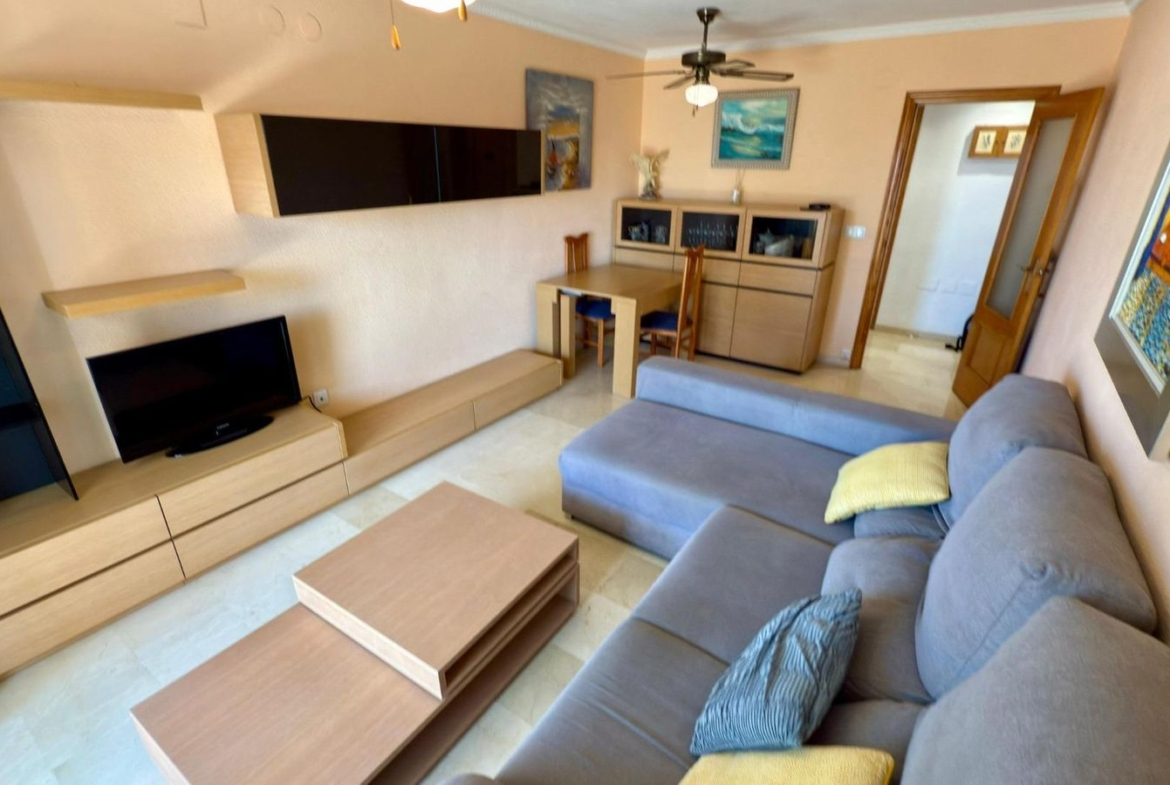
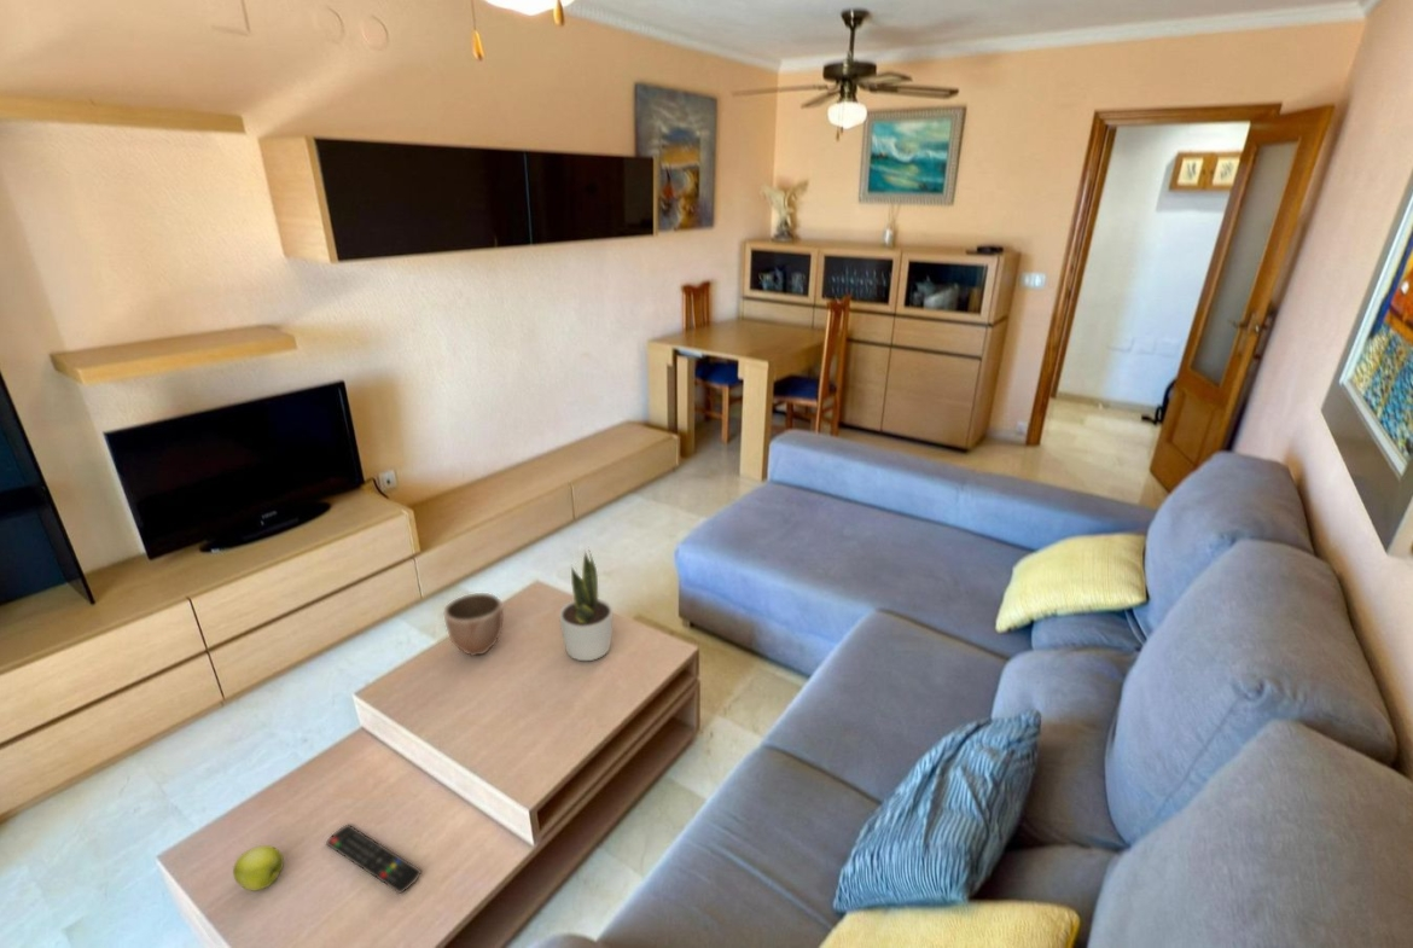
+ decorative bowl (476, 627)
+ apple (260, 867)
+ potted plant (586, 597)
+ remote control (372, 857)
